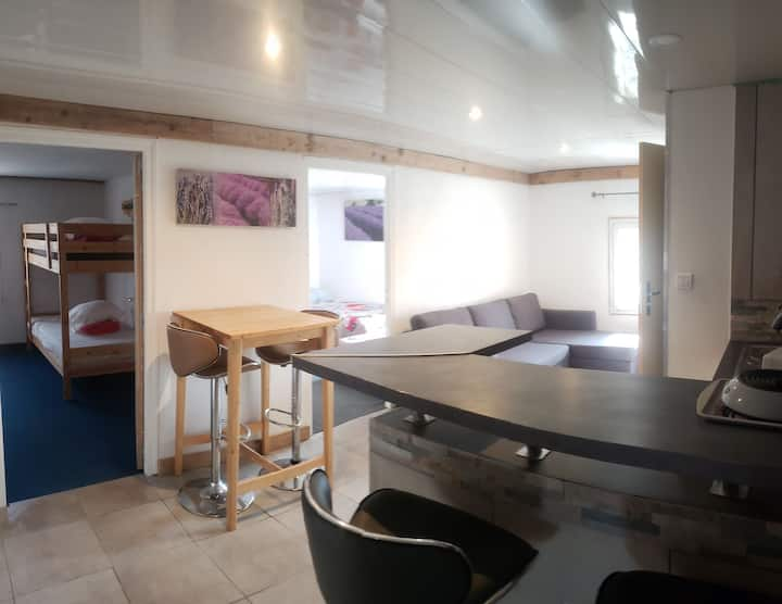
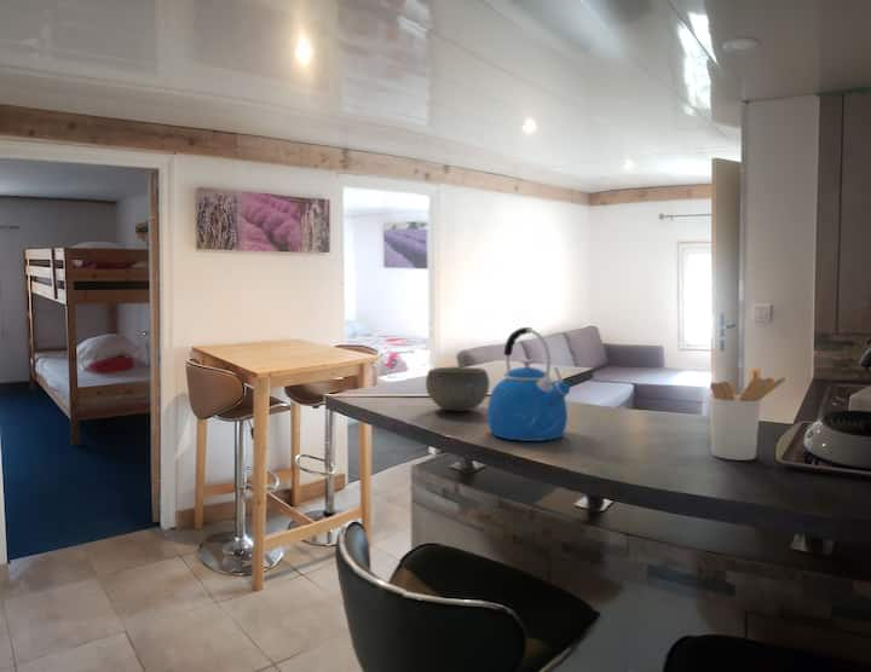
+ bowl (457, 389)
+ kettle (532, 381)
+ utensil holder (744, 413)
